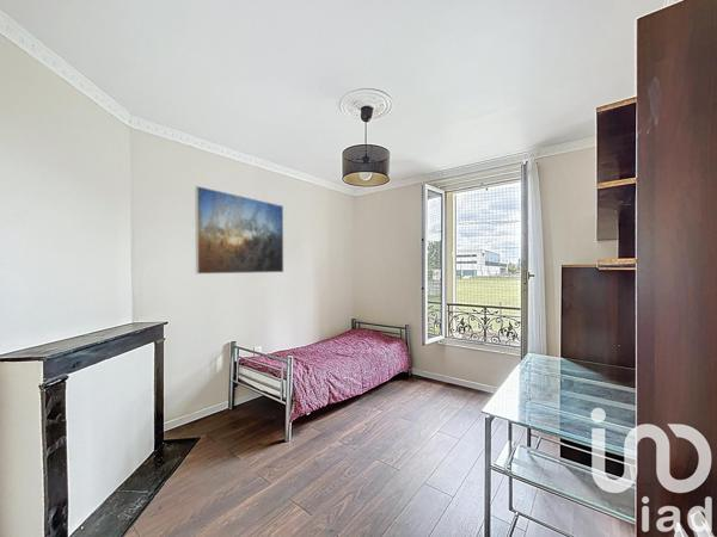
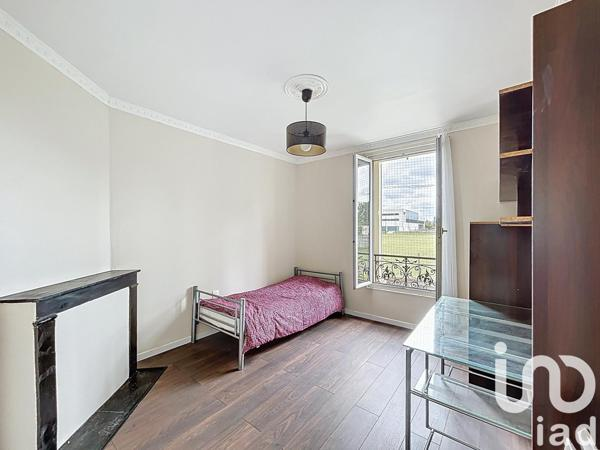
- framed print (245, 235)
